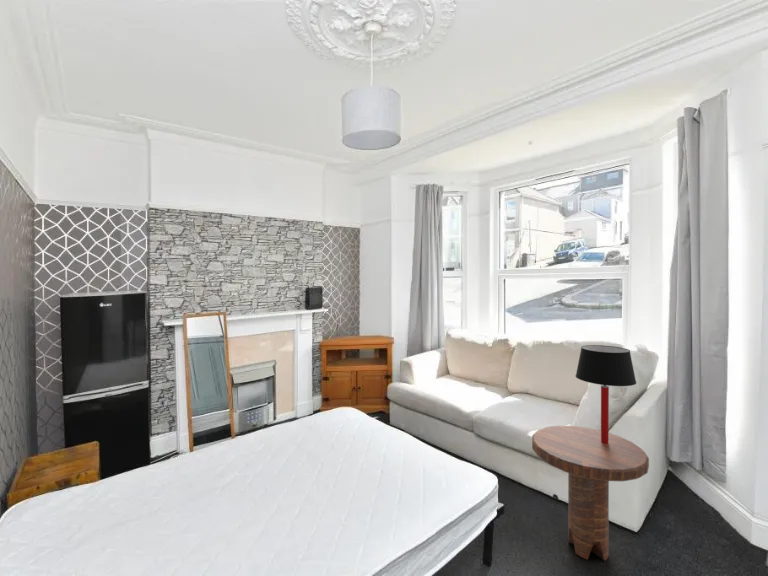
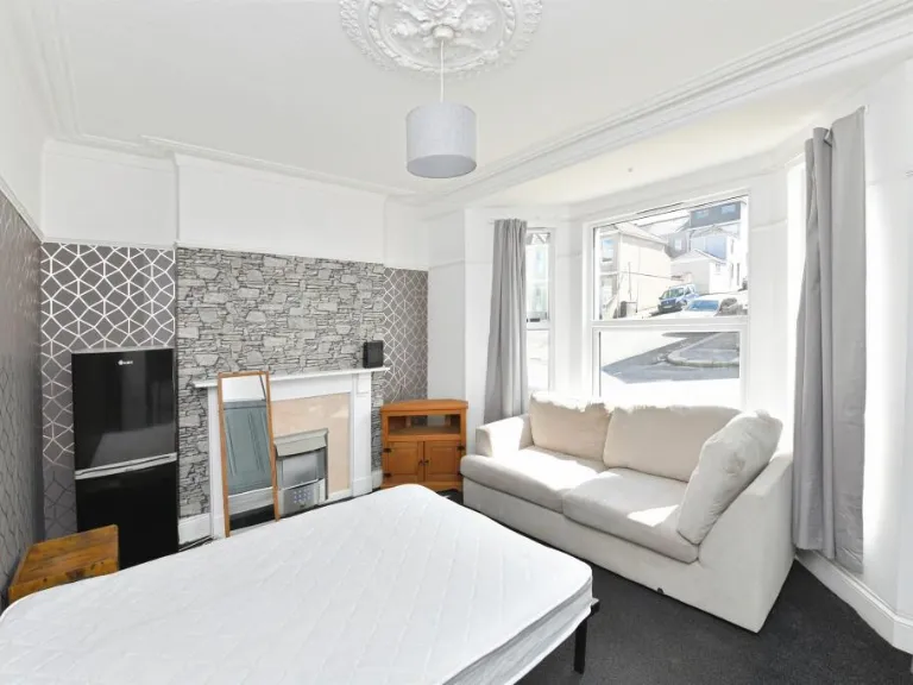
- side table (586, 496)
- table lamp (604, 395)
